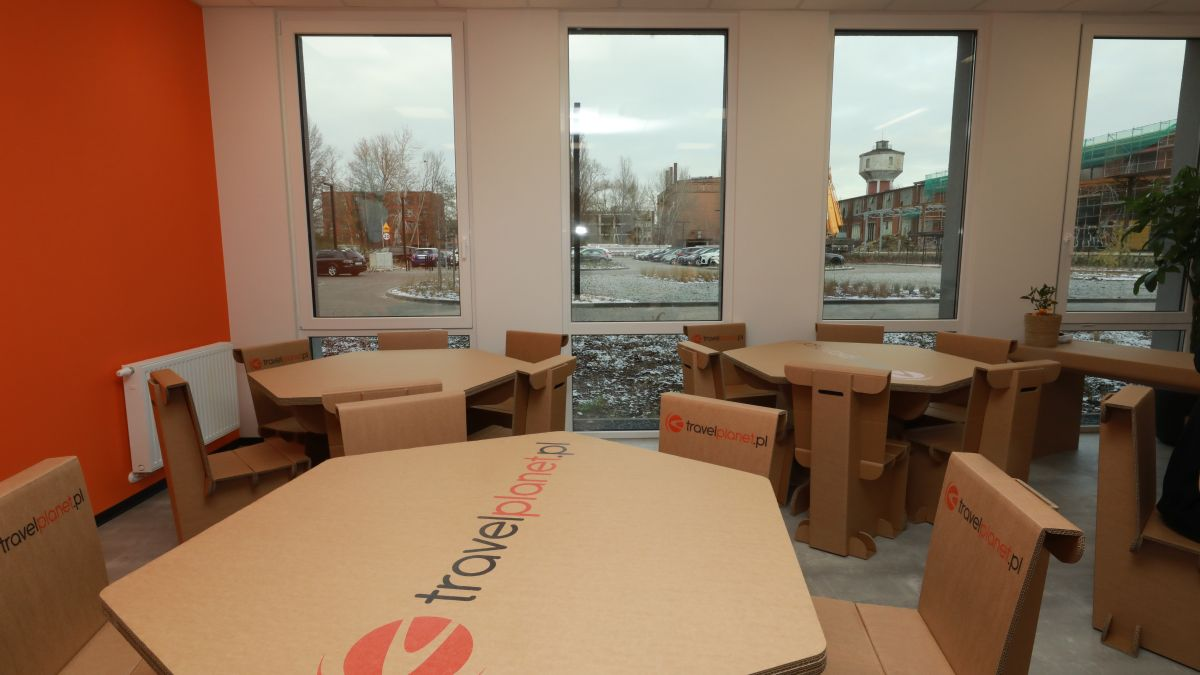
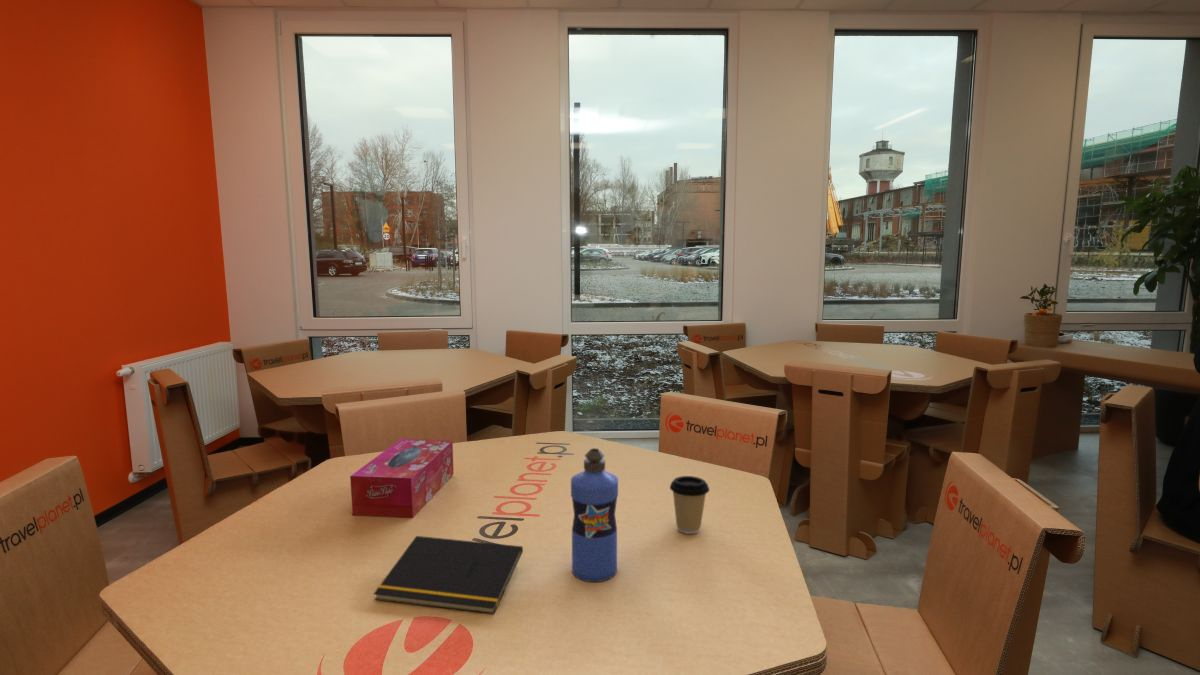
+ water bottle (594, 510)
+ tissue box (406, 474)
+ notepad (452, 571)
+ coffee cup (689, 504)
